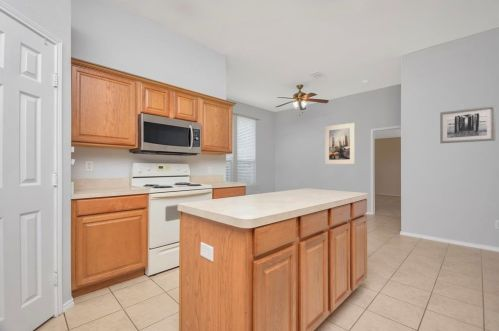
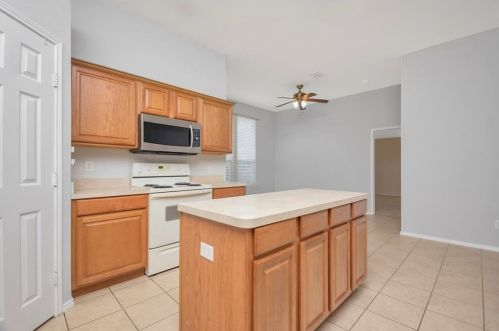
- wall art (466, 125)
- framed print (339, 144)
